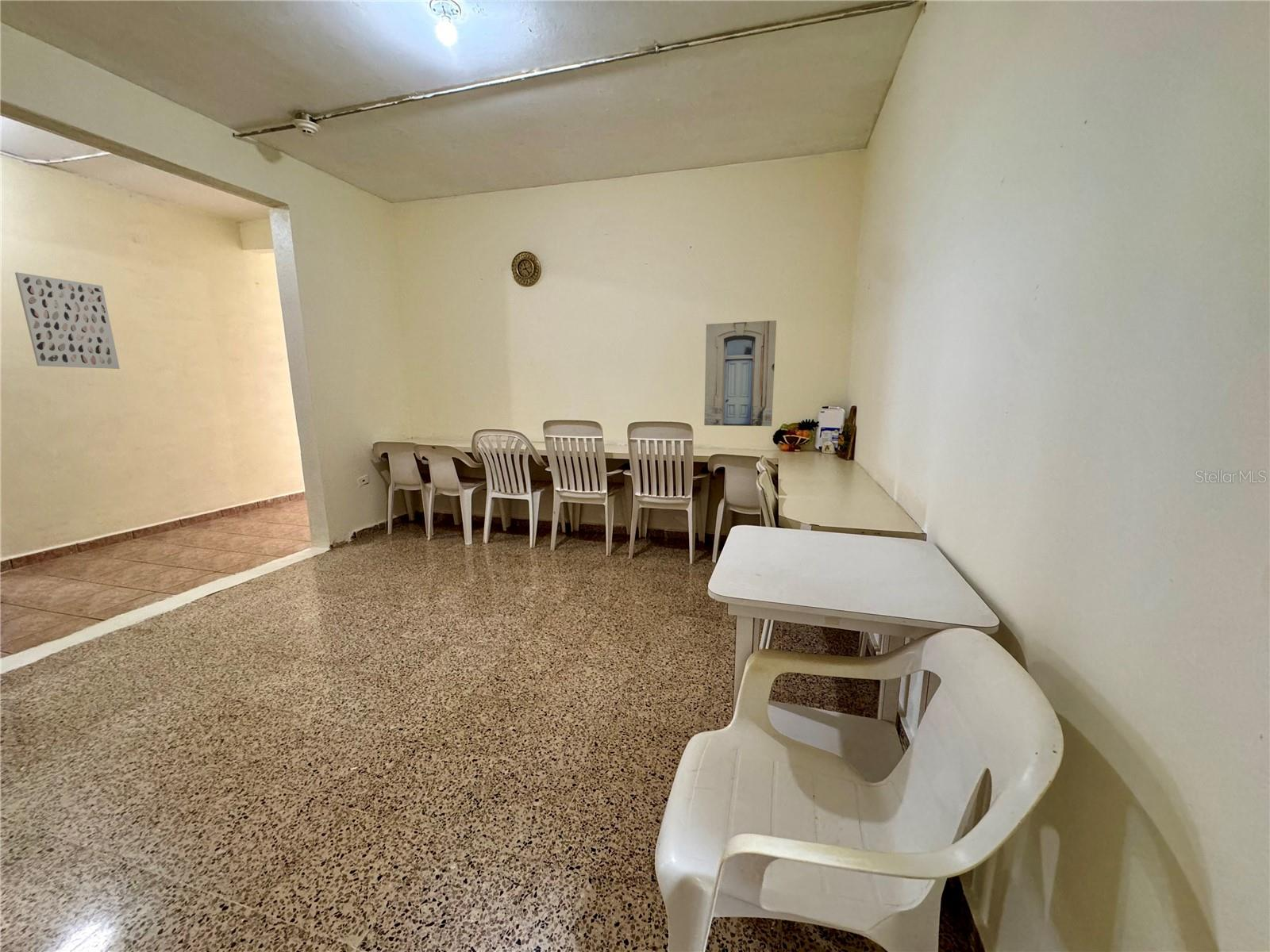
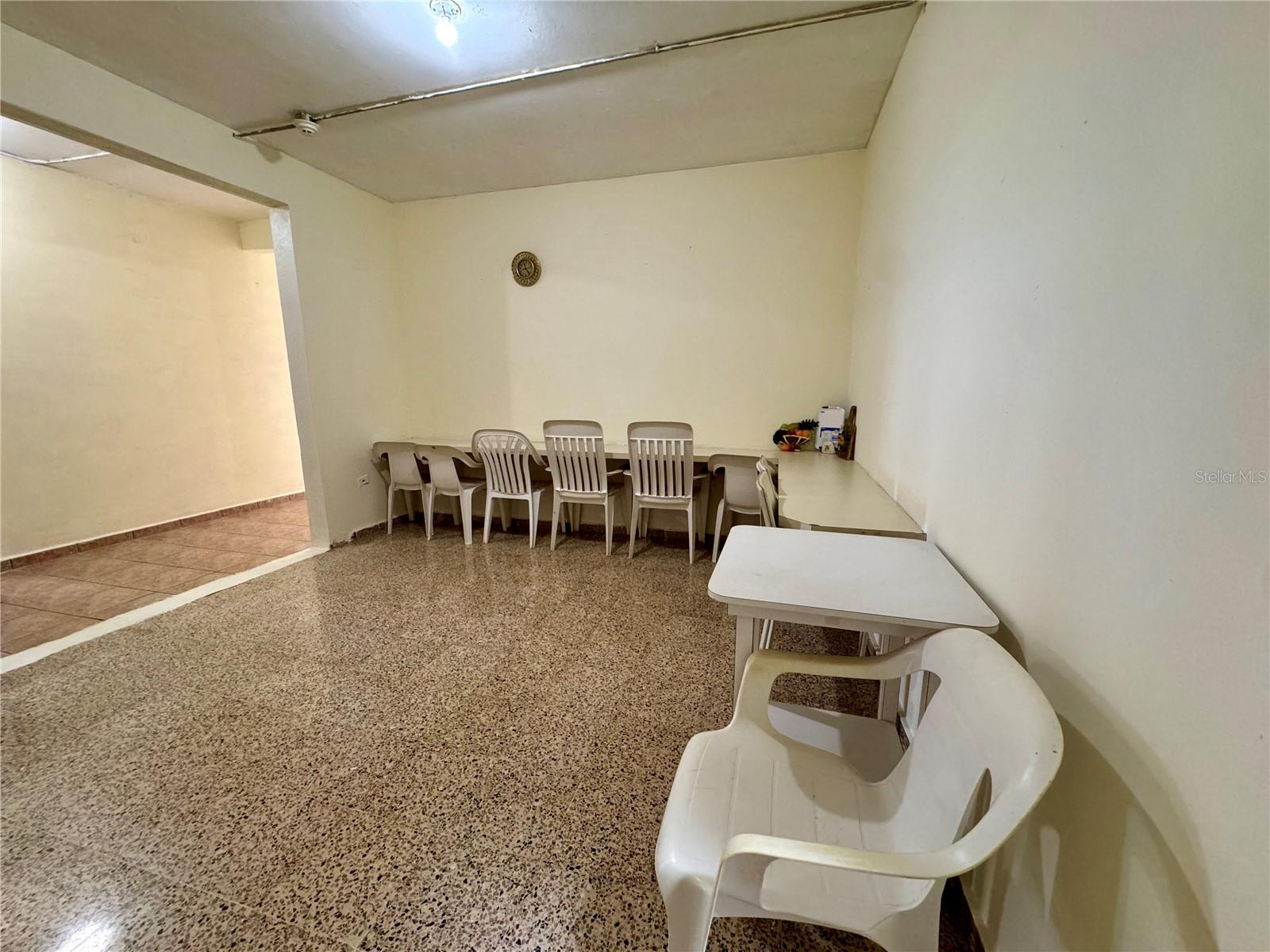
- wall art (71, 324)
- wall art (739, 374)
